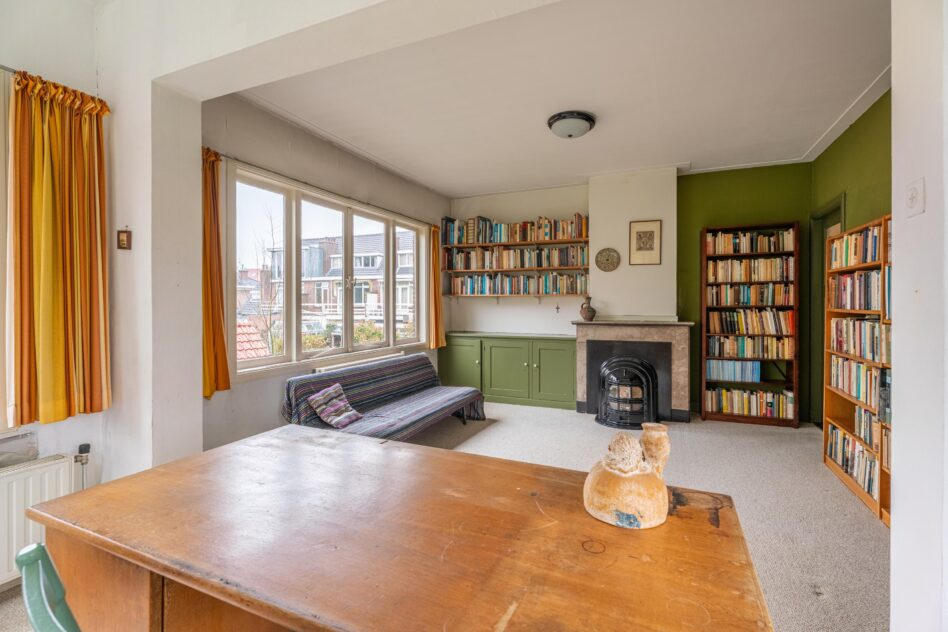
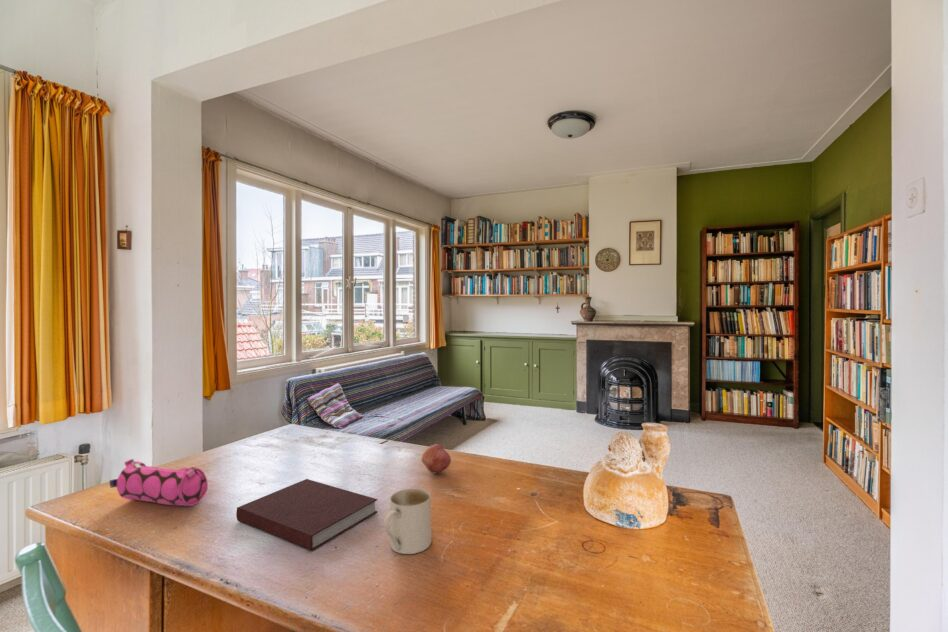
+ fruit (436, 458)
+ notebook (308, 509)
+ mug (405, 523)
+ pencil case (161, 481)
